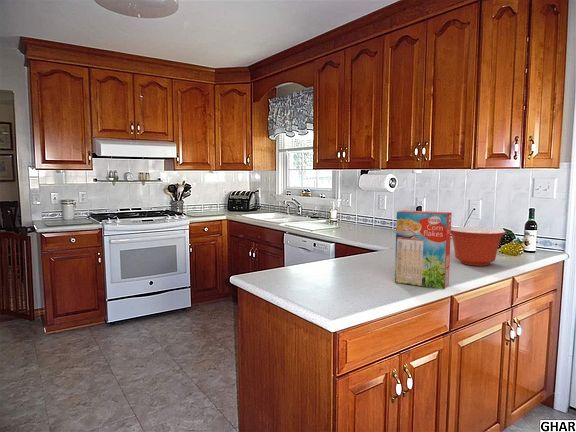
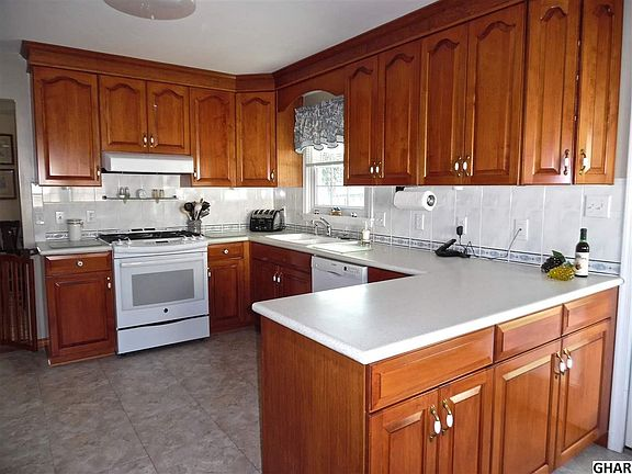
- mixing bowl (475, 246)
- cereal box (422, 248)
